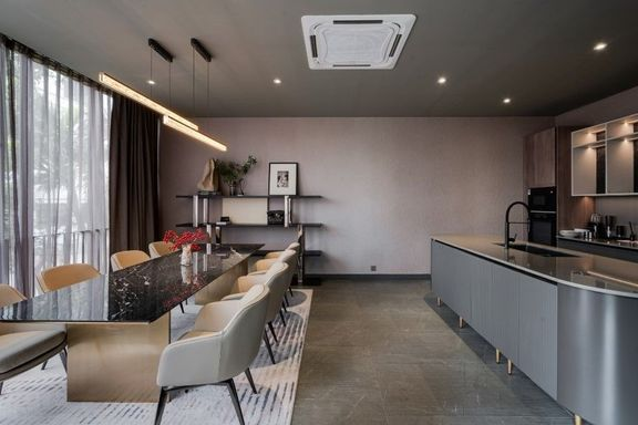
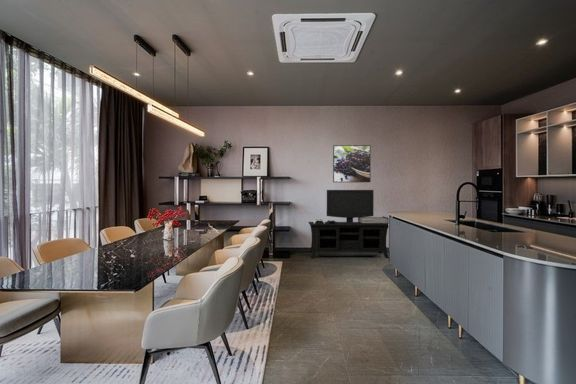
+ media console (347, 222)
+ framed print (351, 163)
